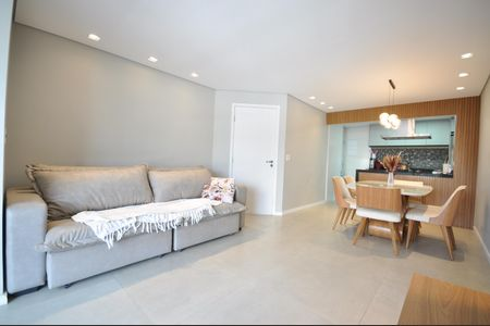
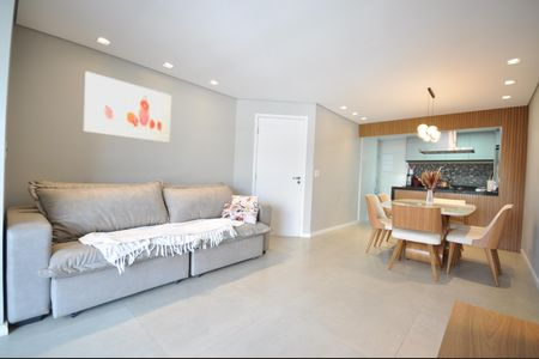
+ wall art (132, 111)
